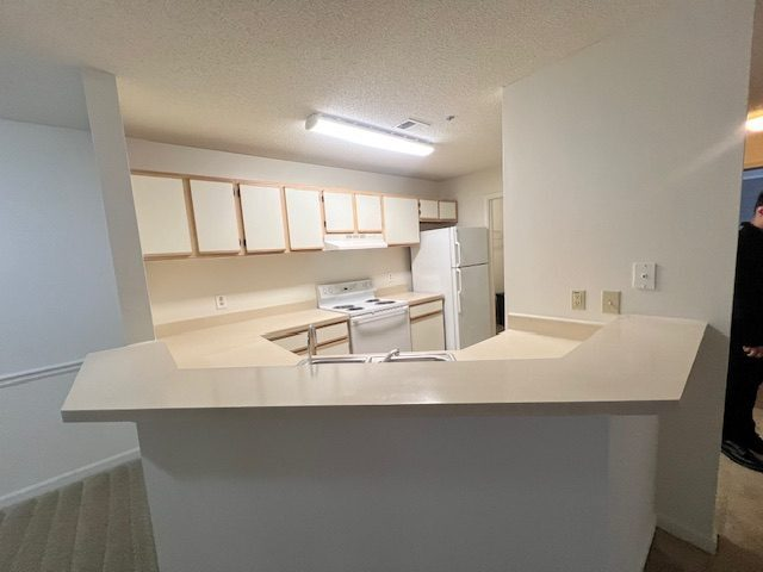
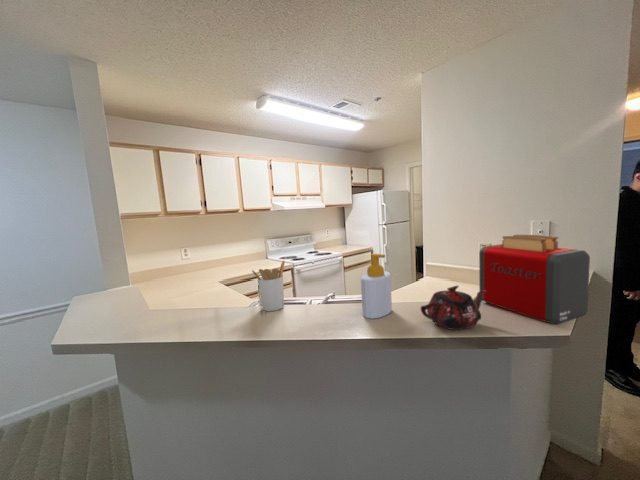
+ toaster (527, 272)
+ utensil holder (271, 286)
+ soap bottle (376, 283)
+ teapot (454, 304)
